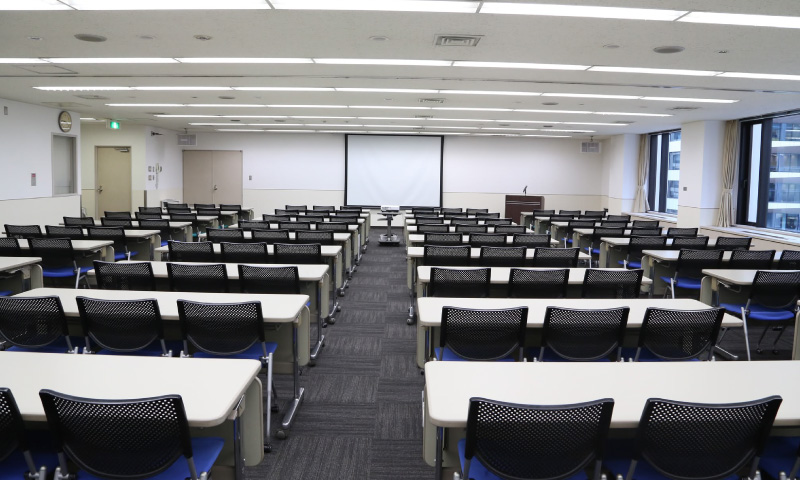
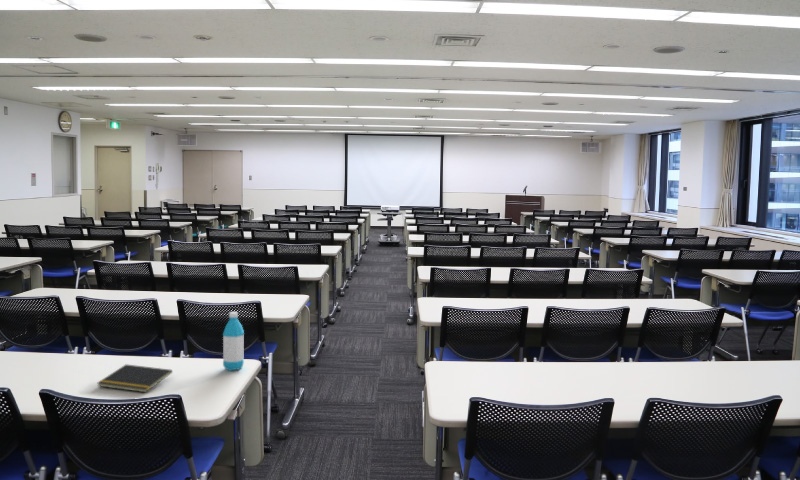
+ notepad (135, 377)
+ water bottle (233, 340)
